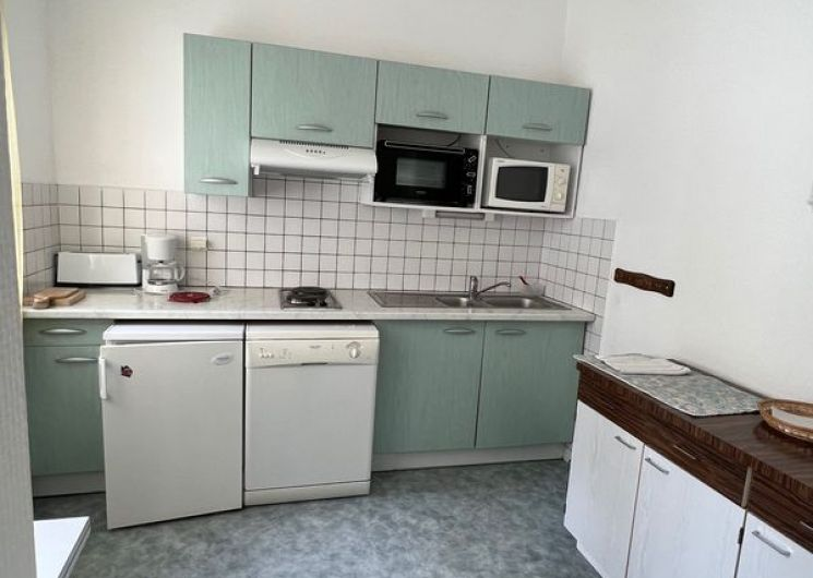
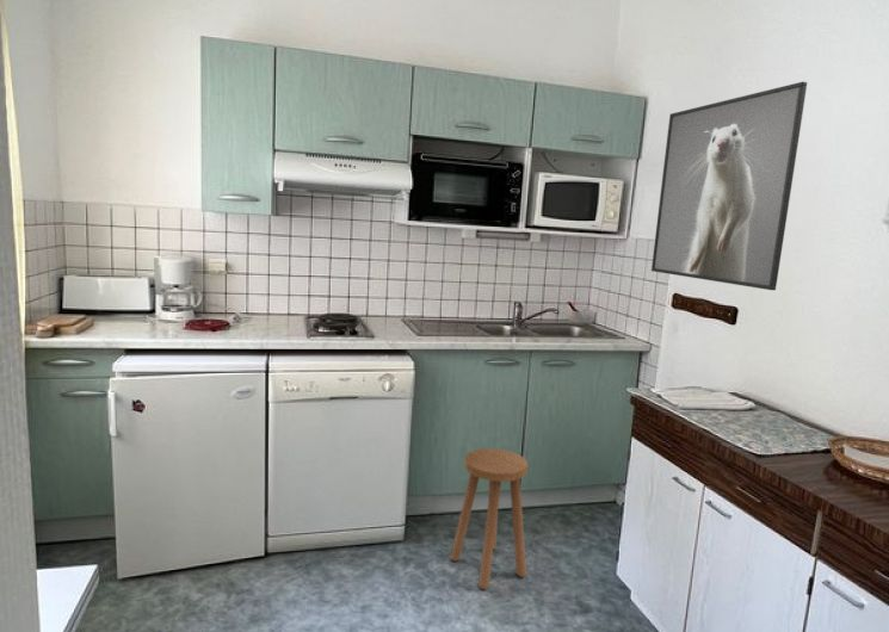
+ stool (492, 514)
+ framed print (716, 191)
